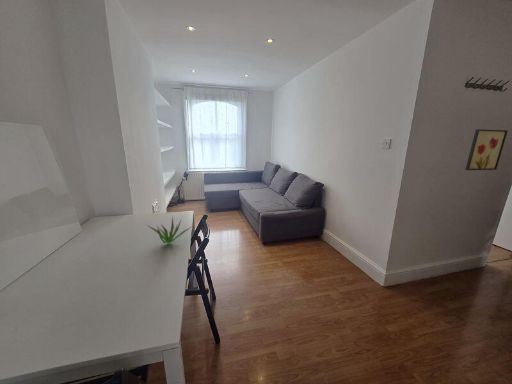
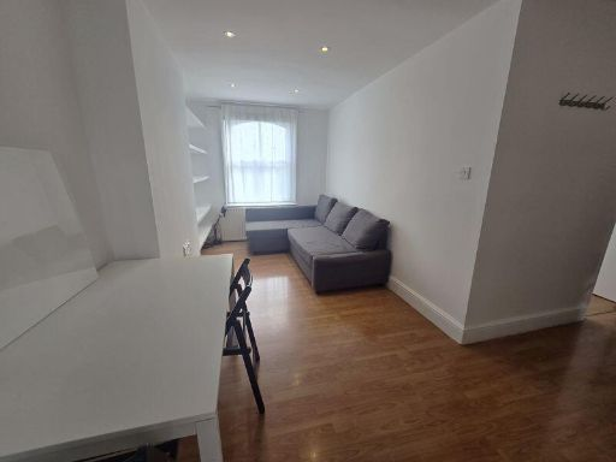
- succulent plant (173, 228)
- wall art (485, 150)
